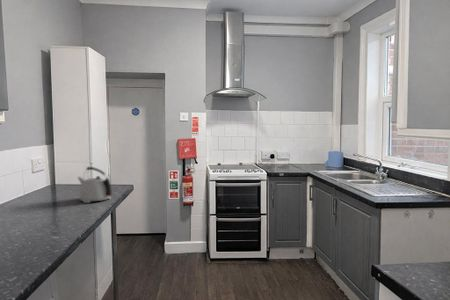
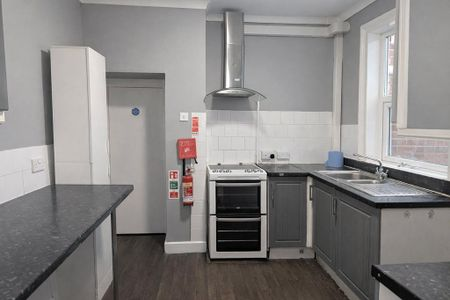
- kettle (94, 183)
